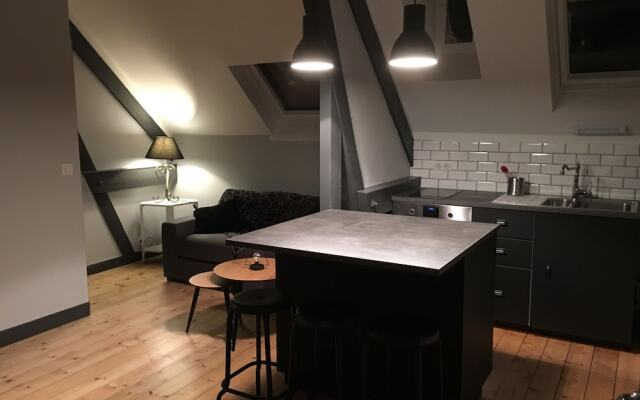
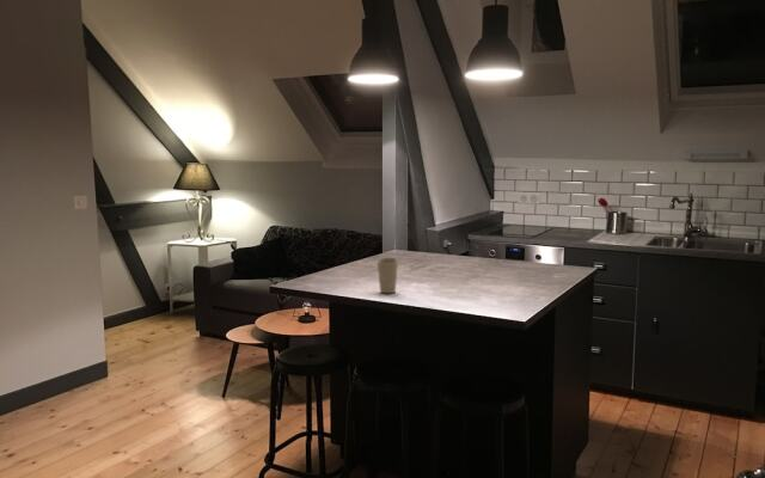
+ cup (387, 275)
